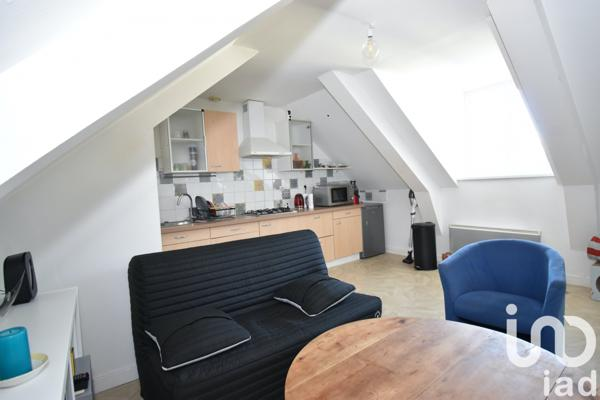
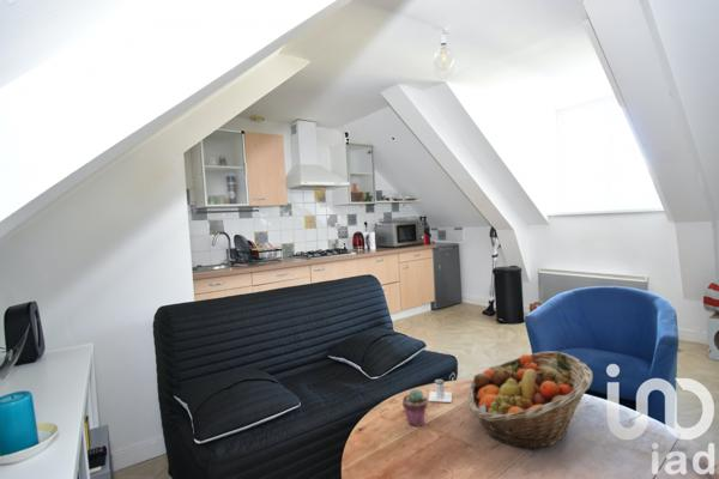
+ potted succulent (415, 405)
+ salt shaker (440, 388)
+ fruit basket (526, 393)
